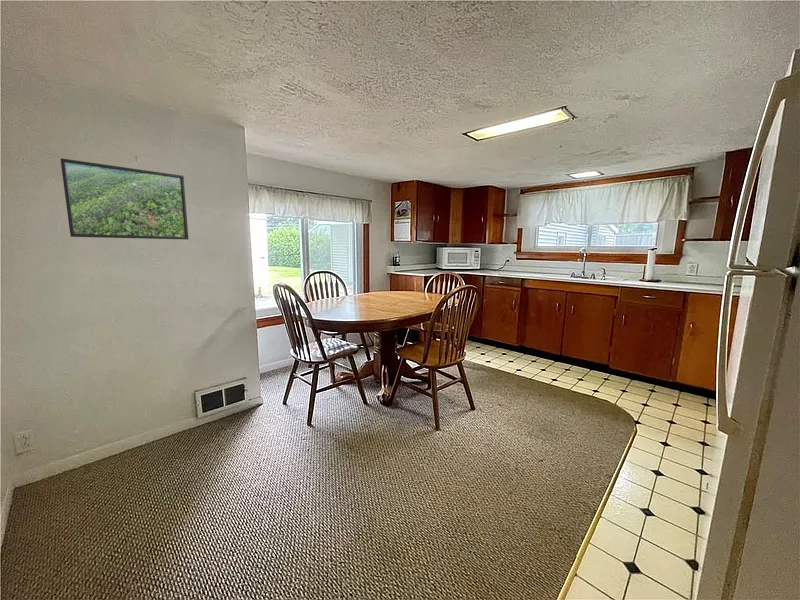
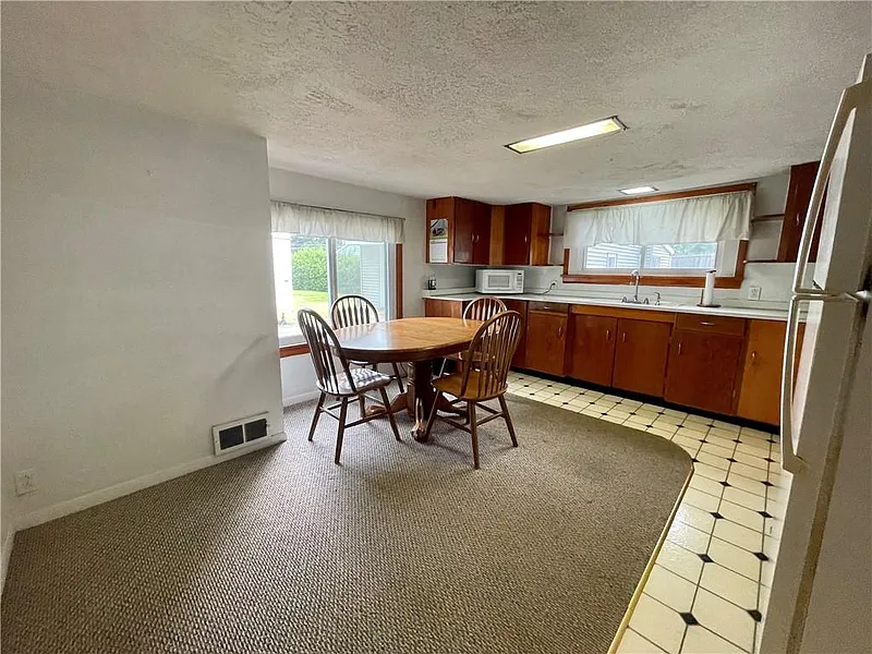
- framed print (131, 203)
